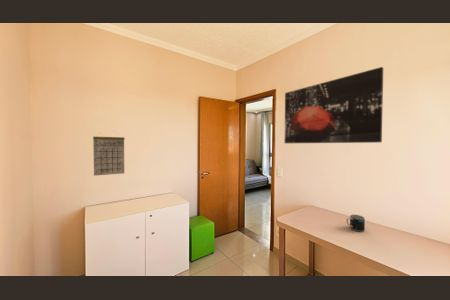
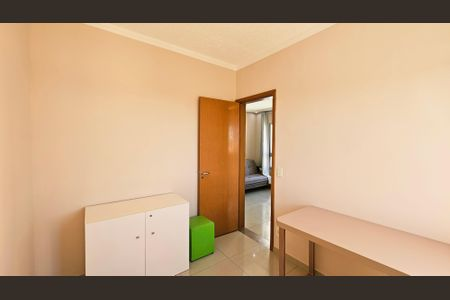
- calendar (109, 151)
- wall art (324, 113)
- mug (354, 222)
